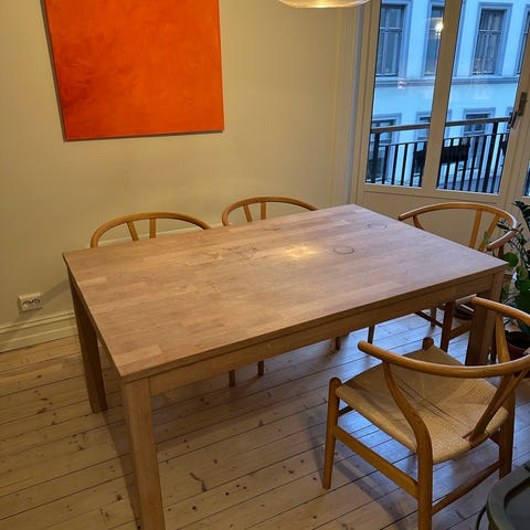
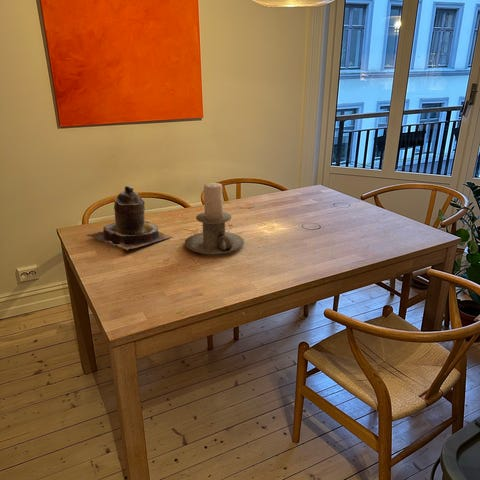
+ teapot (127, 213)
+ candle holder (213, 215)
